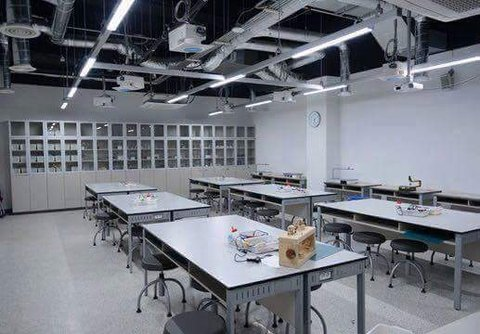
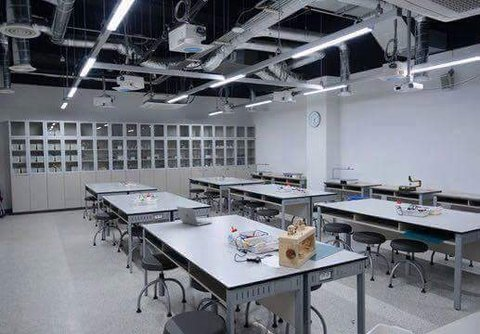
+ laptop (194, 214)
